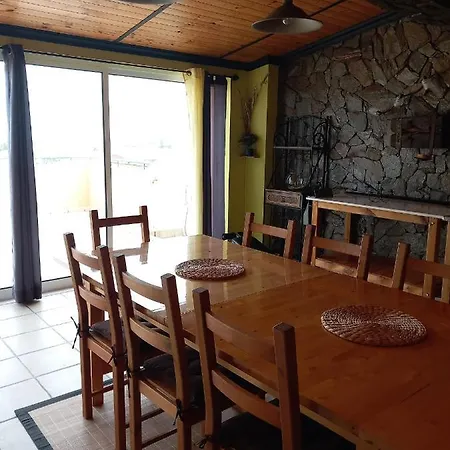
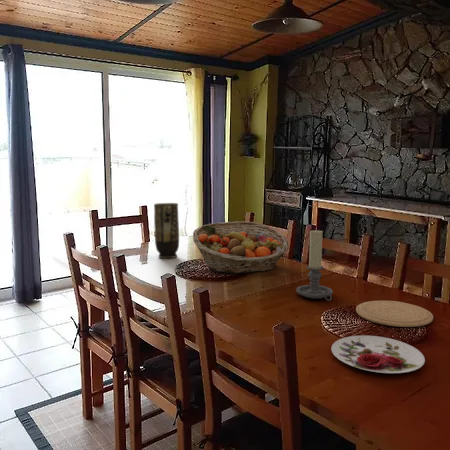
+ fruit basket (240, 246)
+ plate (376, 352)
+ plate (393, 312)
+ vase (167, 230)
+ candle holder (317, 263)
